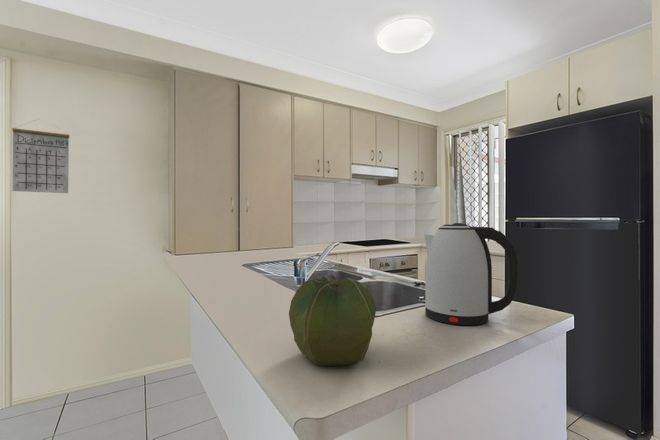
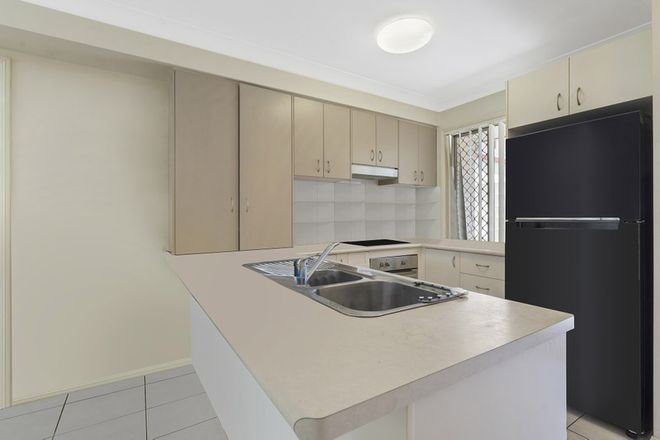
- cabbage (337, 316)
- kettle (468, 270)
- calendar (41, 154)
